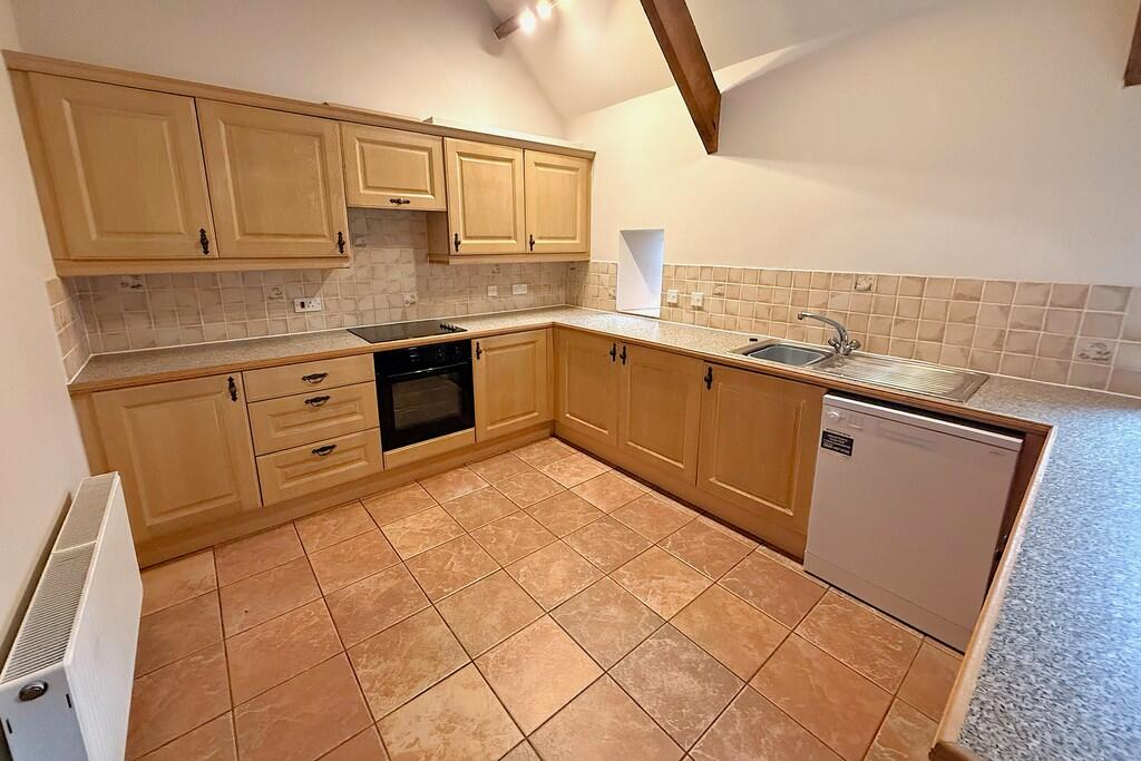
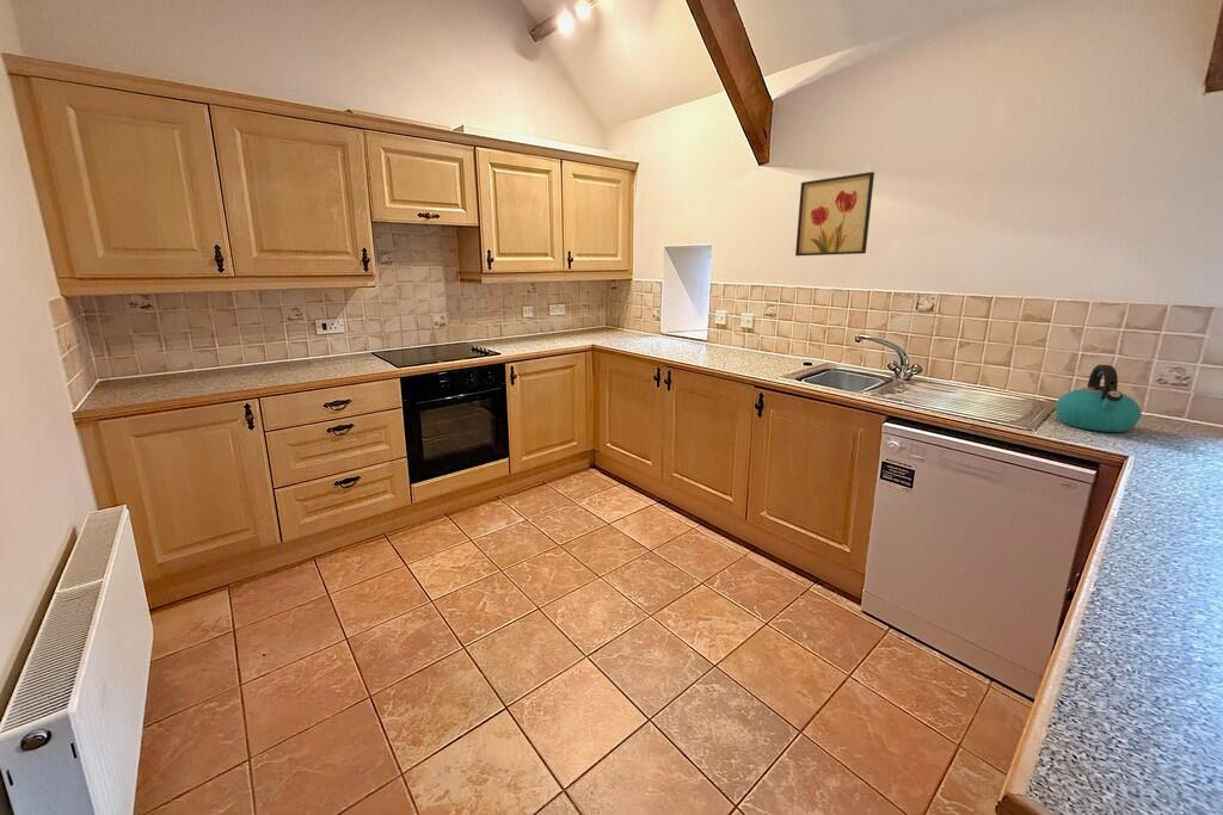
+ wall art (832, 216)
+ kettle (1101, 396)
